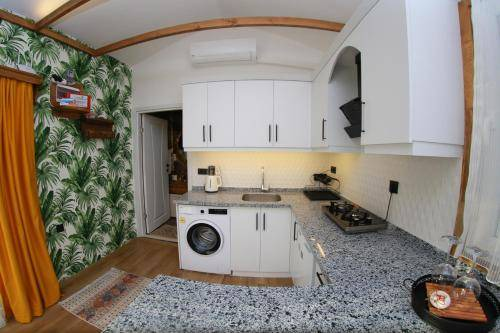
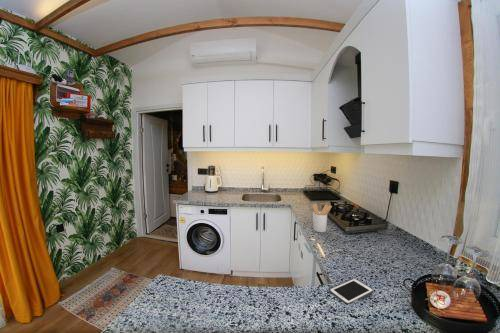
+ utensil holder (322, 217)
+ cell phone (351, 290)
